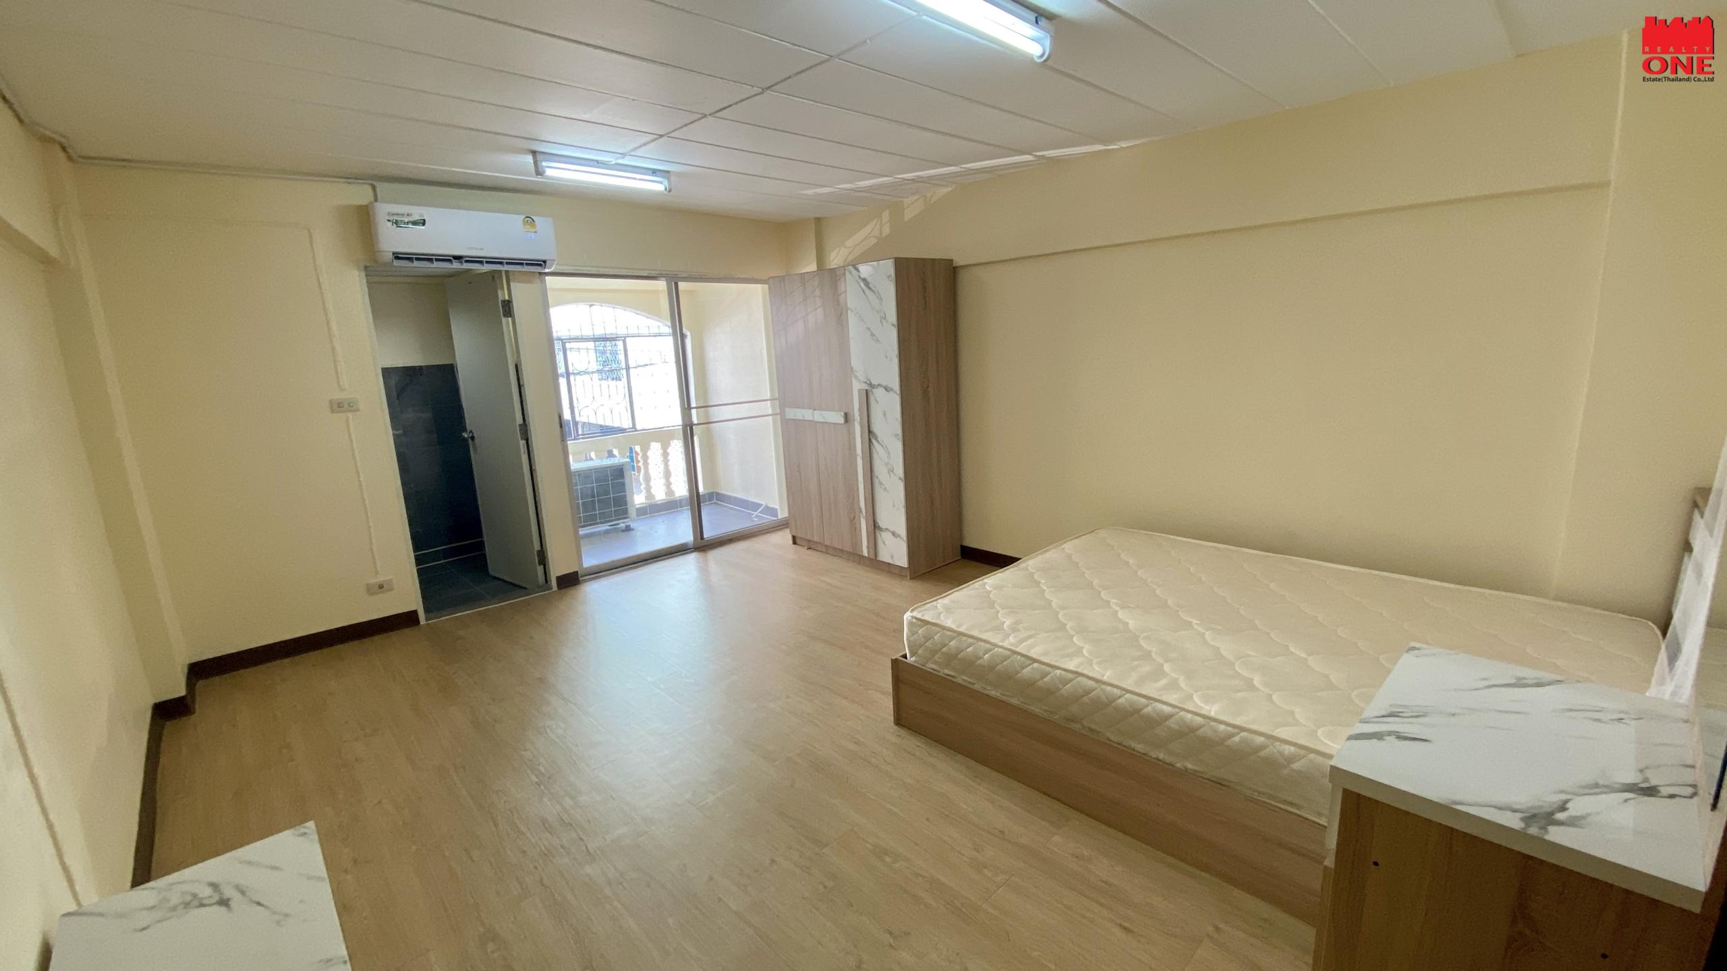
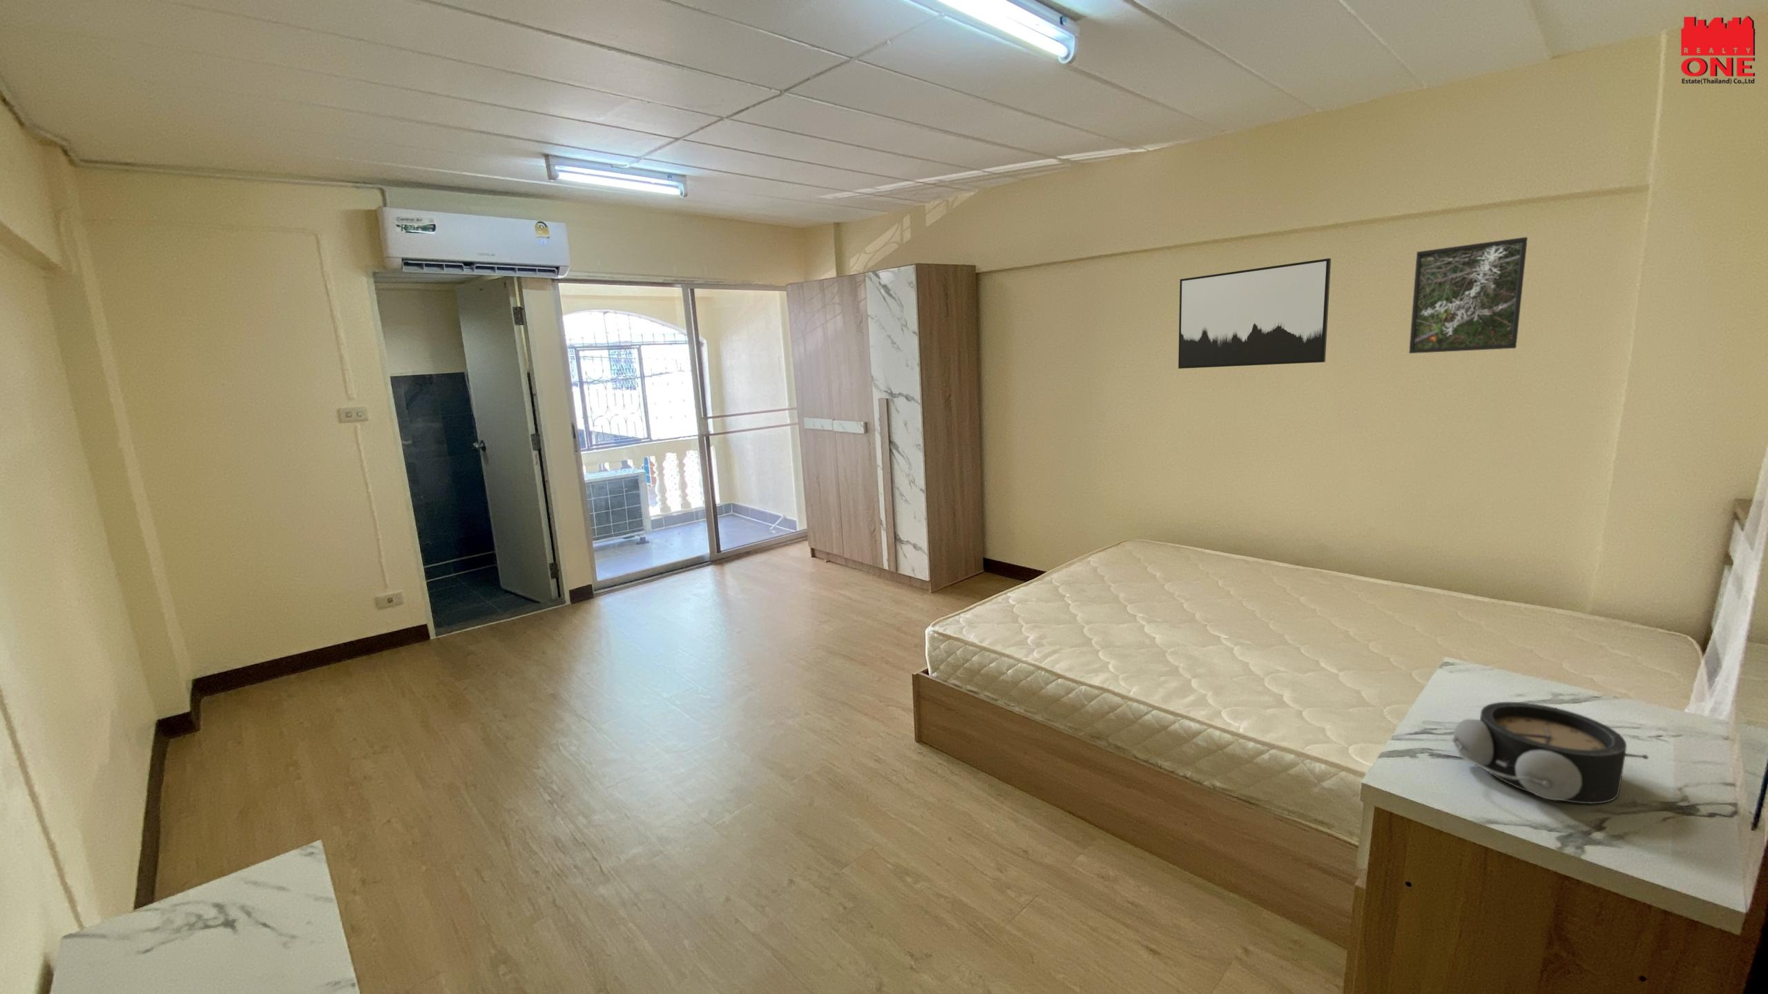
+ alarm clock (1536, 751)
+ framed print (1464, 299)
+ wall art (1248, 318)
